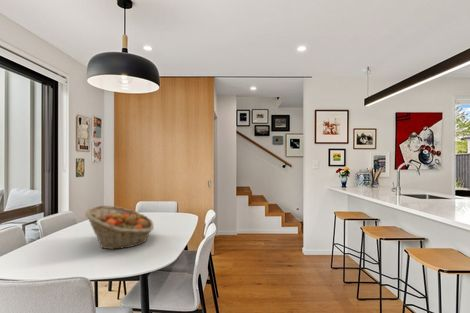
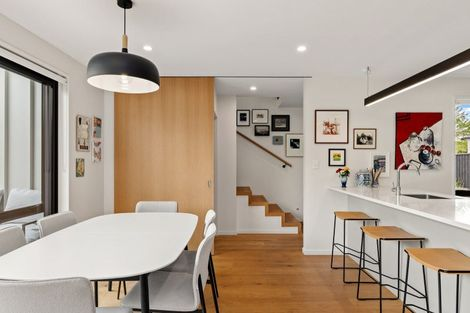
- fruit basket (121, 224)
